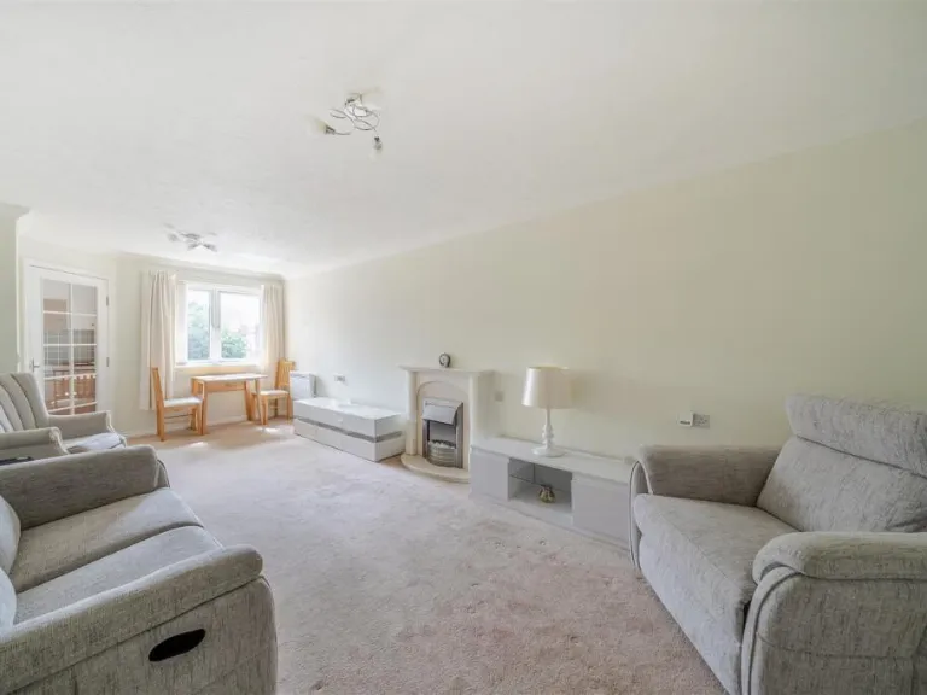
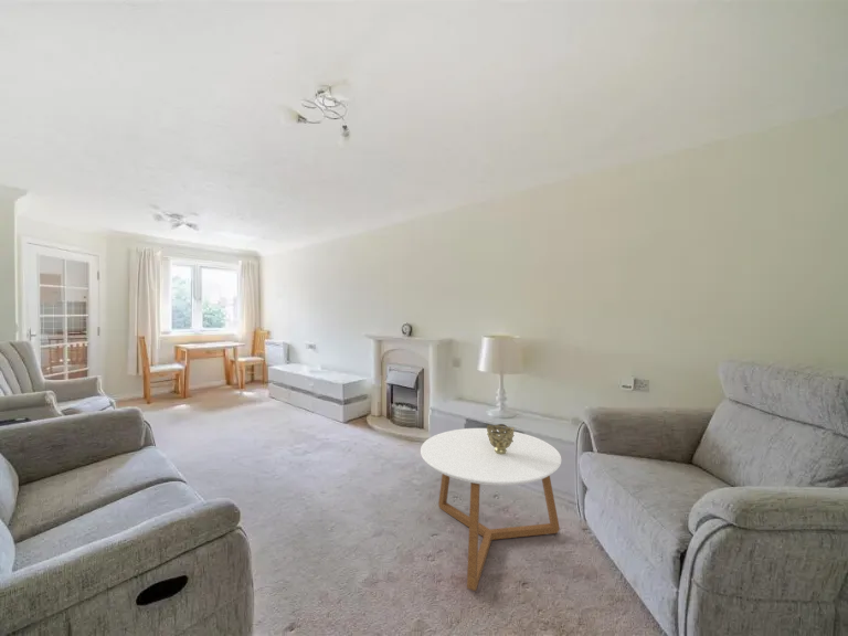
+ coffee table (491, 484)
+ decorative bowl (500, 439)
